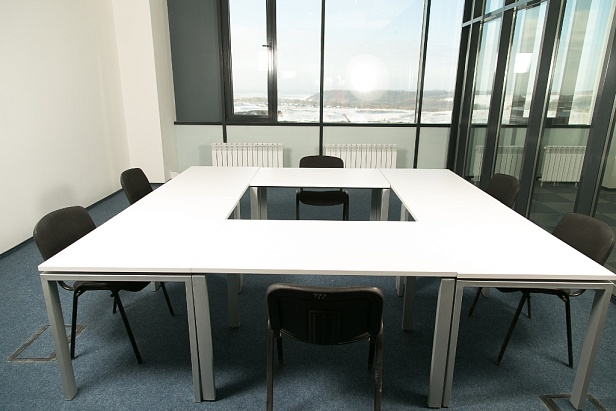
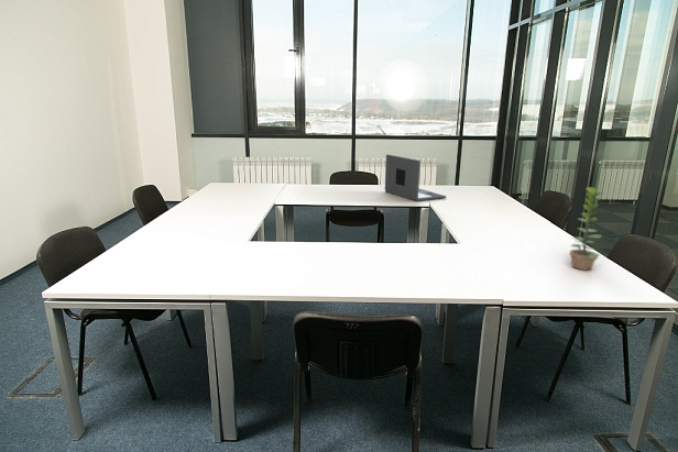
+ plant (587, 228)
+ laptop (415, 175)
